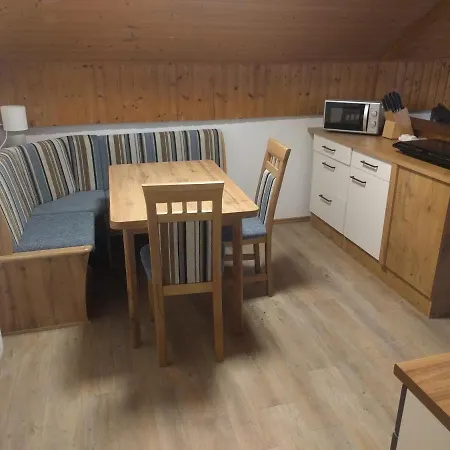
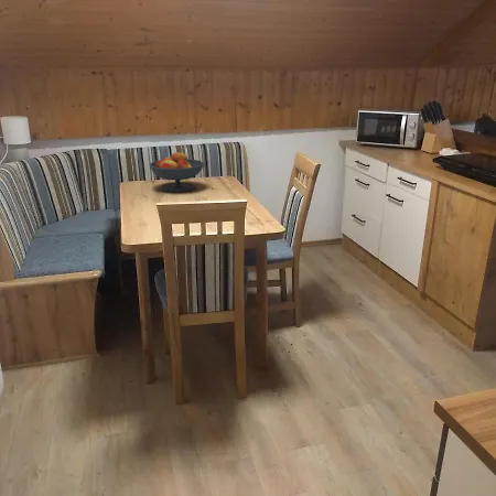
+ fruit bowl (176, 171)
